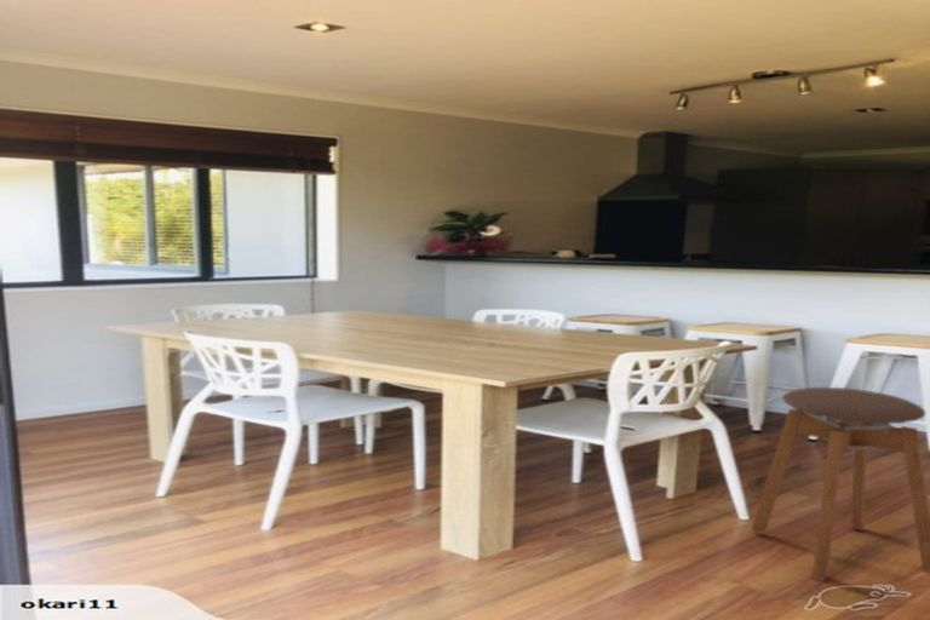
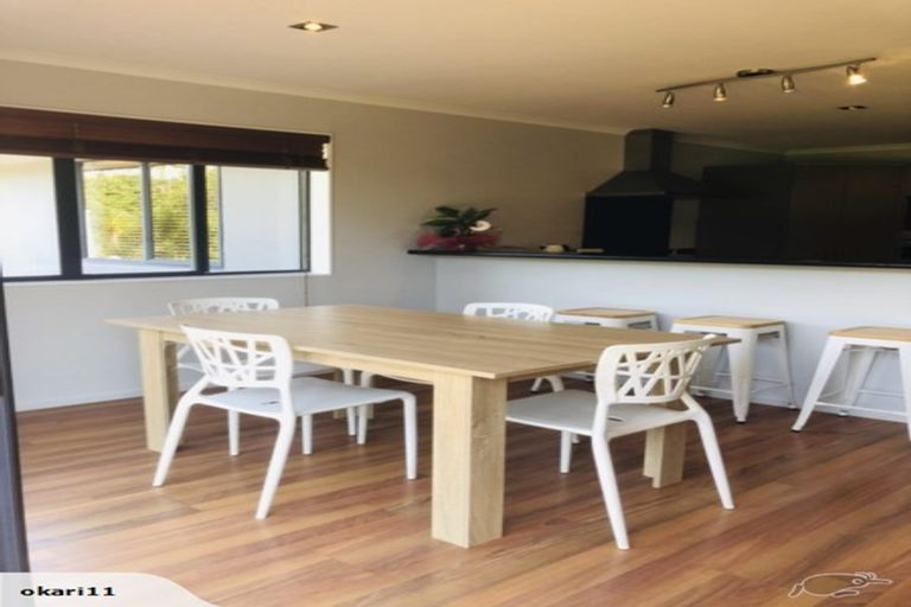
- stool (839, 471)
